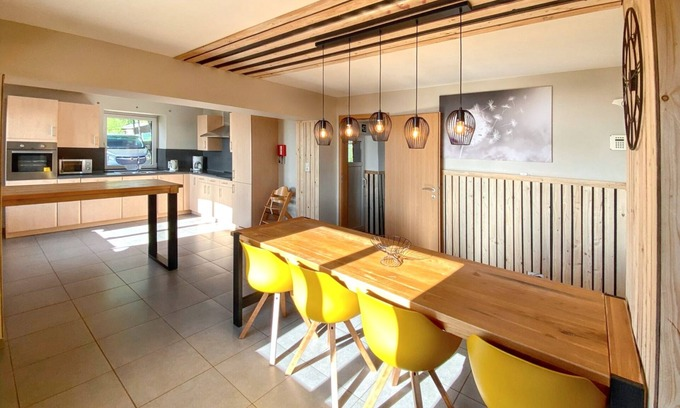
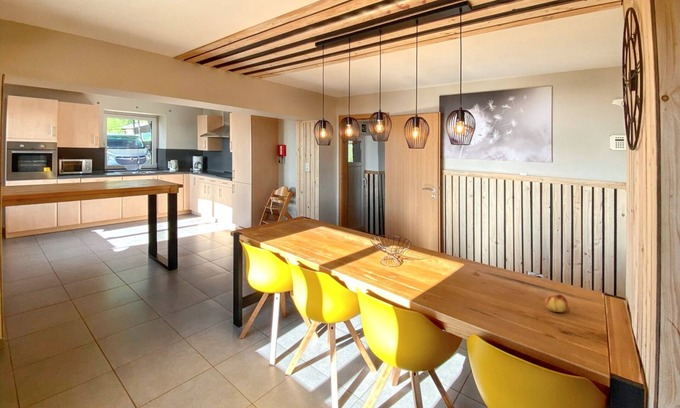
+ fruit (556, 303)
